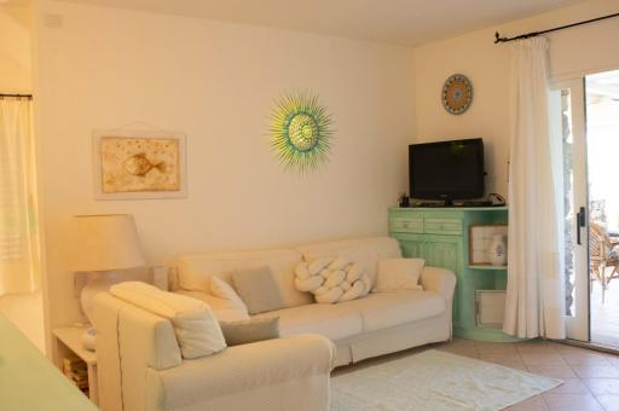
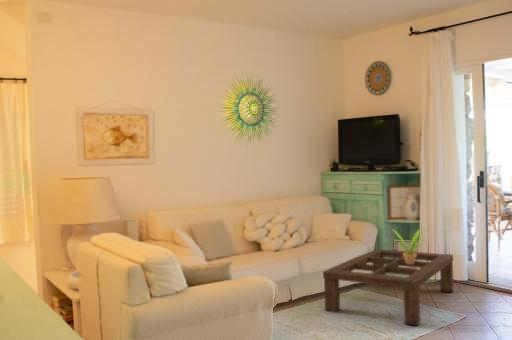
+ coffee table (392, 281)
+ potted plant (410, 246)
